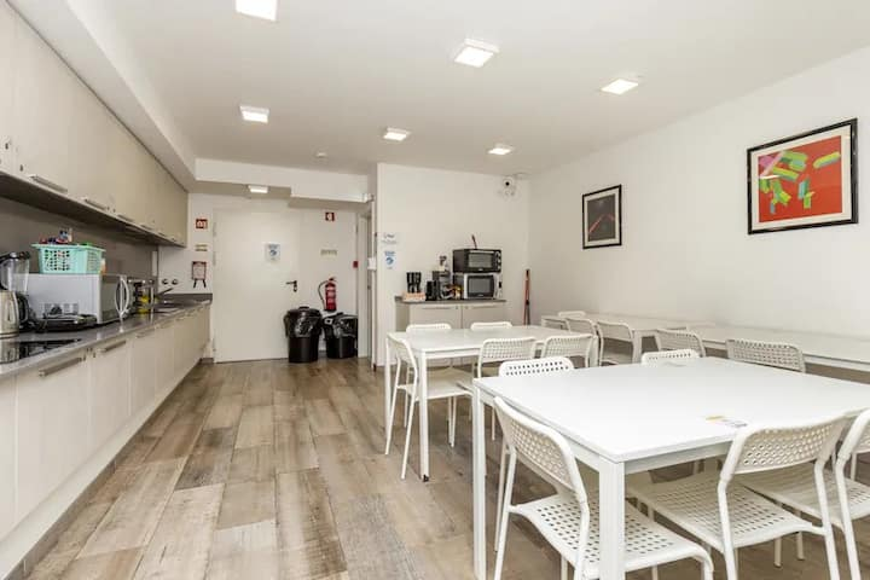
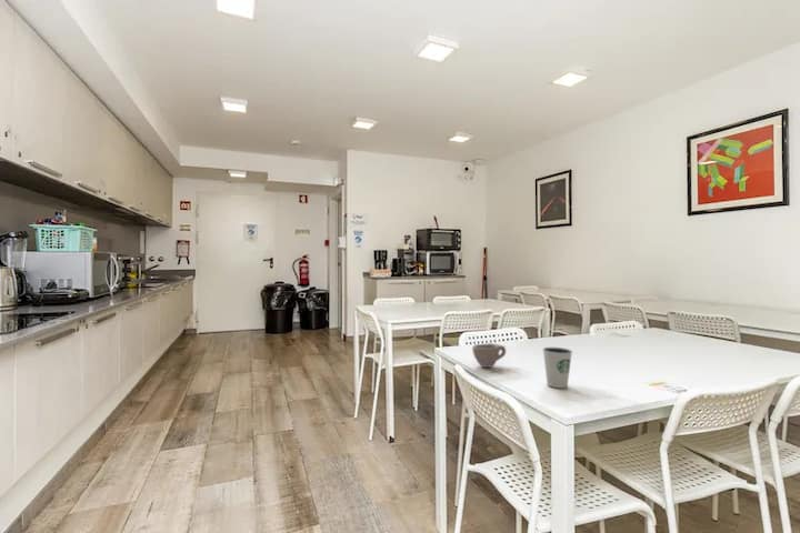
+ cup (489, 354)
+ dixie cup (557, 368)
